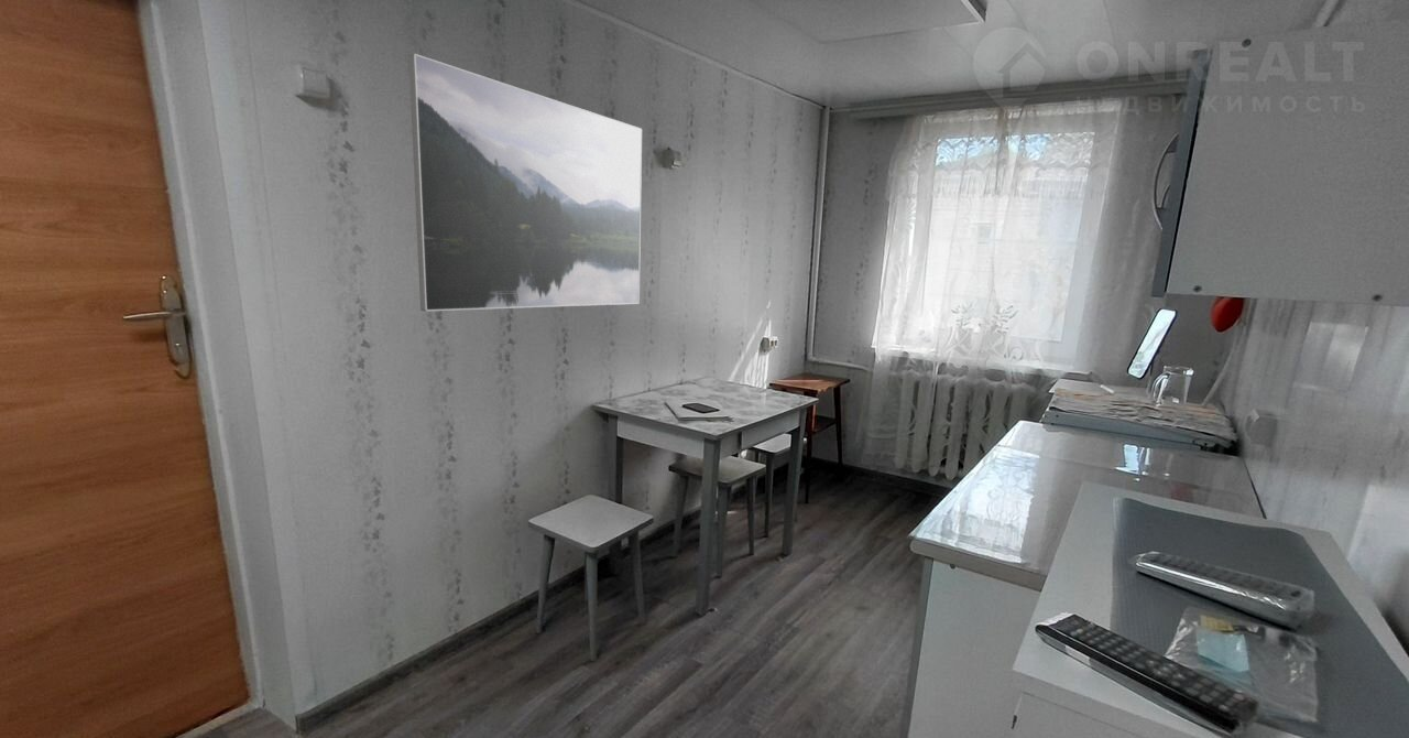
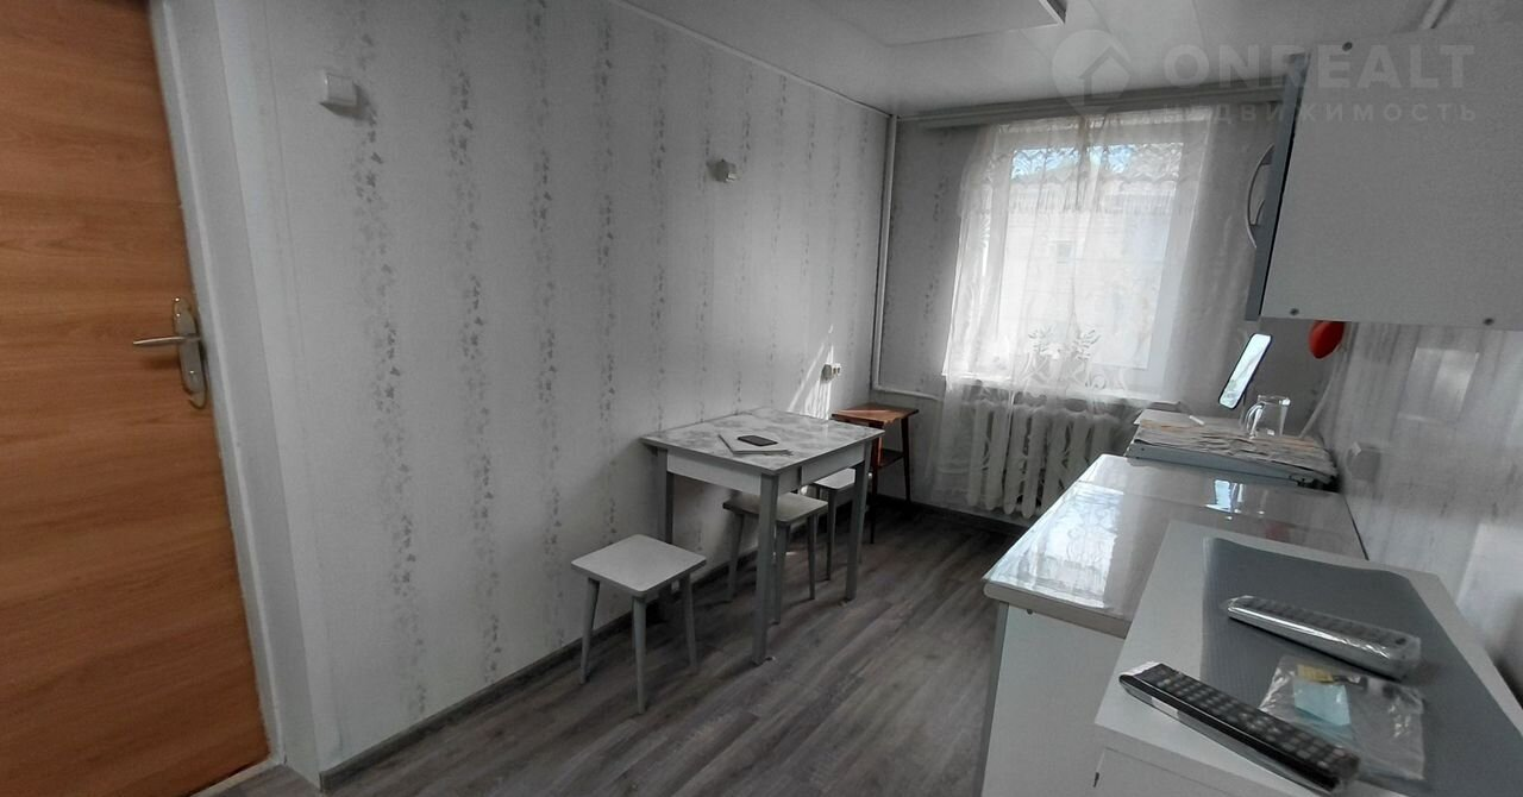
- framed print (548, 205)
